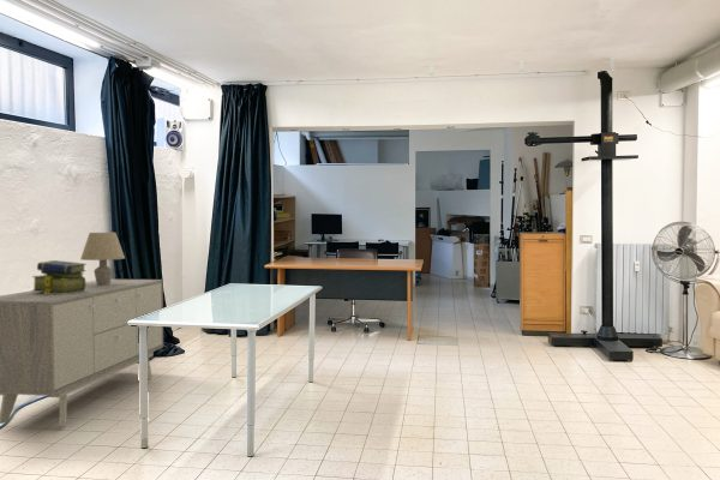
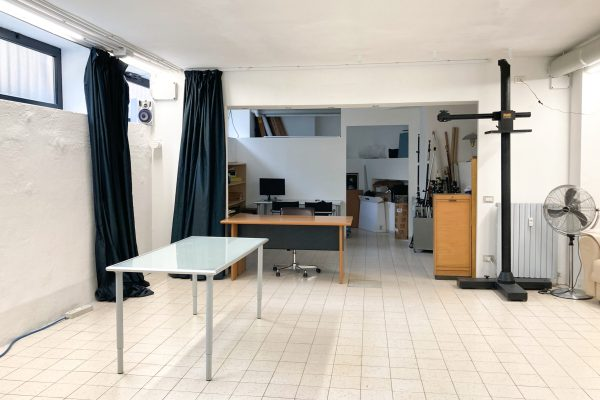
- sideboard (84, 343)
- stack of books (61, 276)
- table lamp (102, 258)
